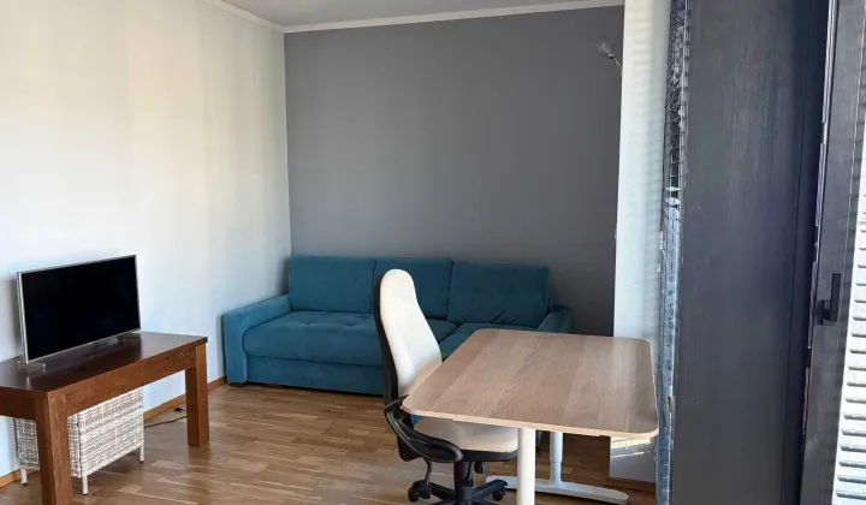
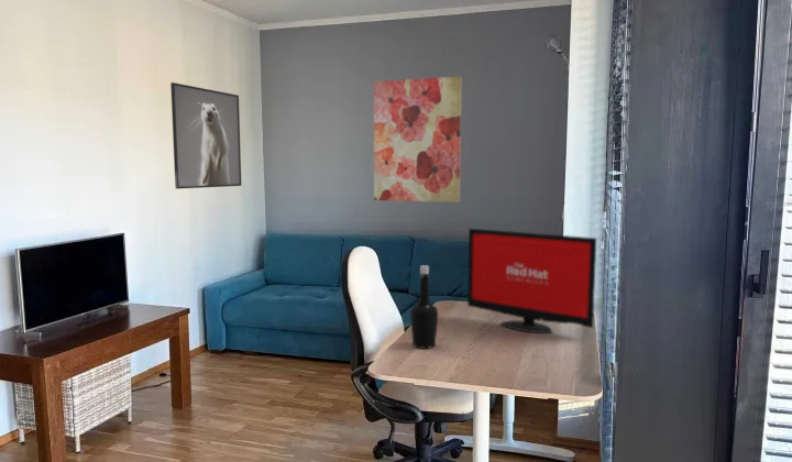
+ wall art (416, 141)
+ bottle (424, 306)
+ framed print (209, 139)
+ computer monitor (528, 279)
